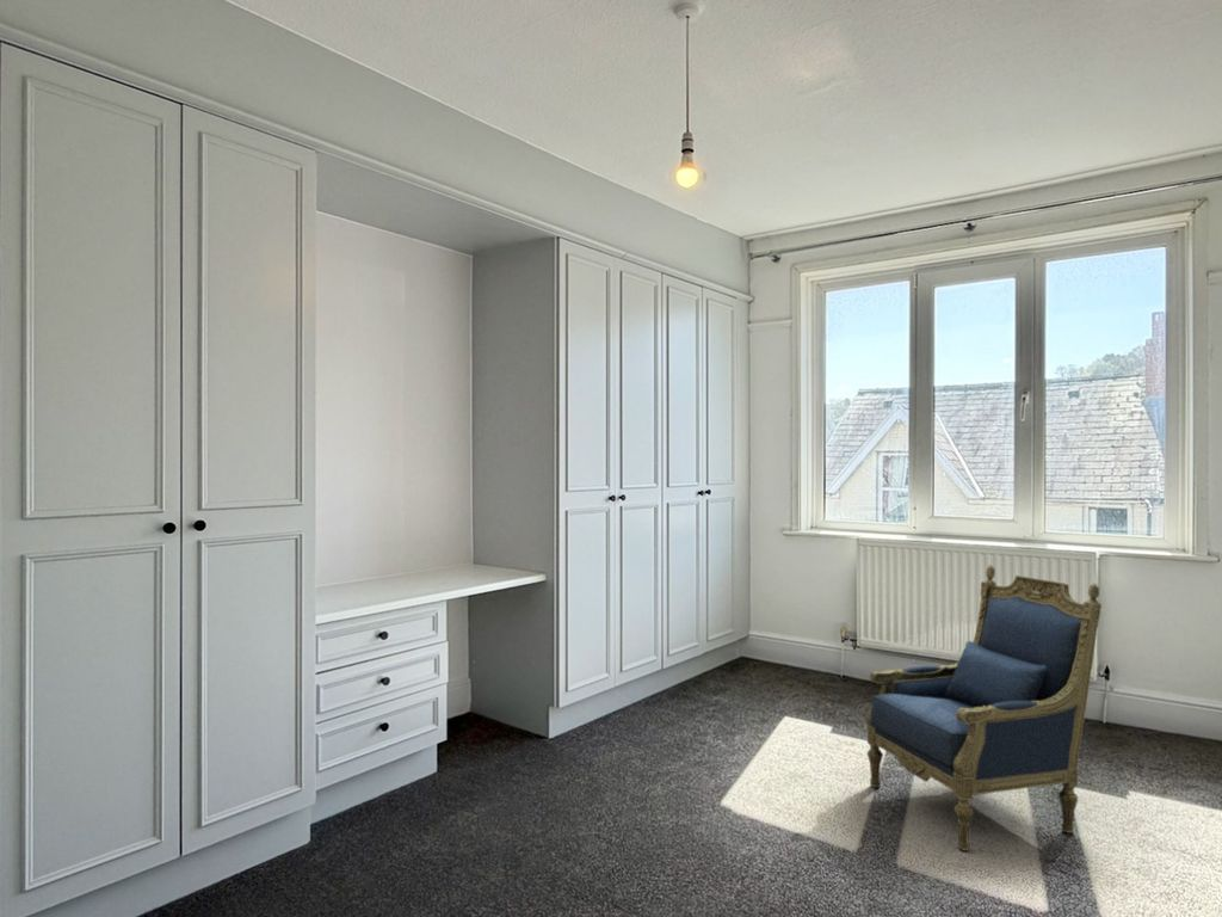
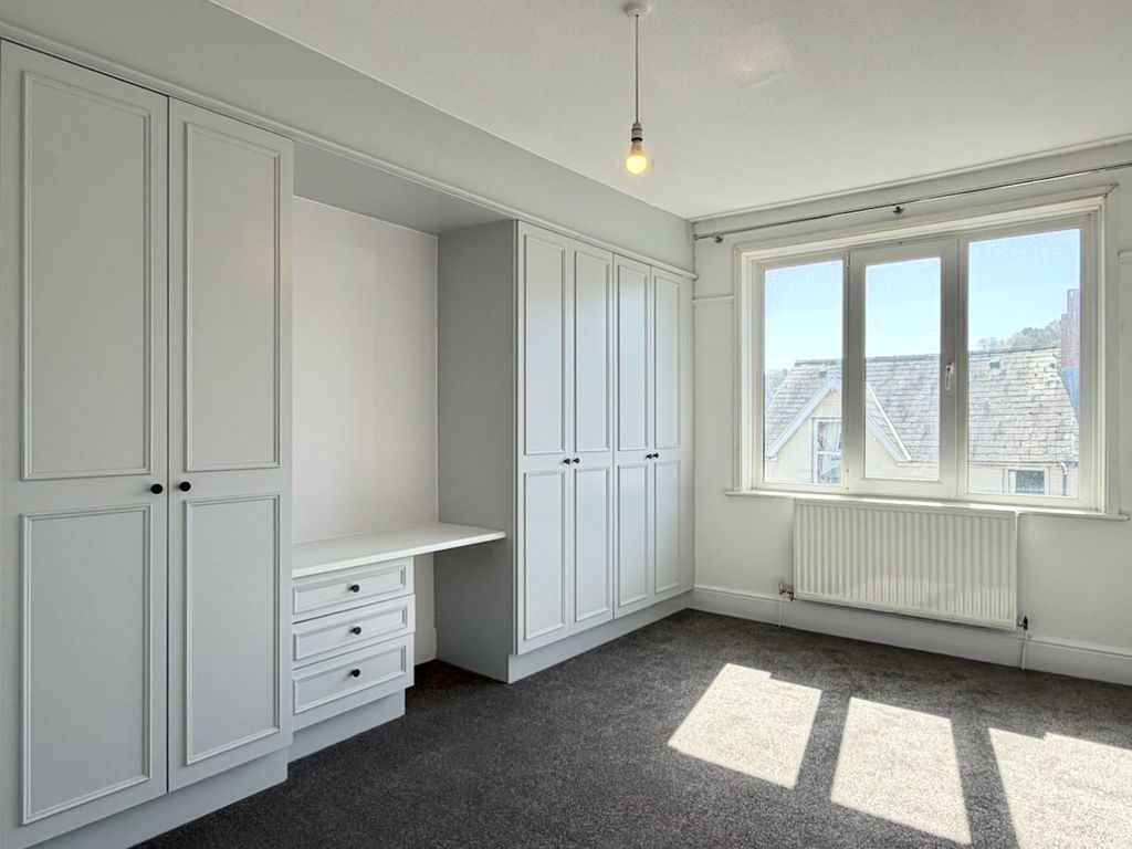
- armchair (976, 677)
